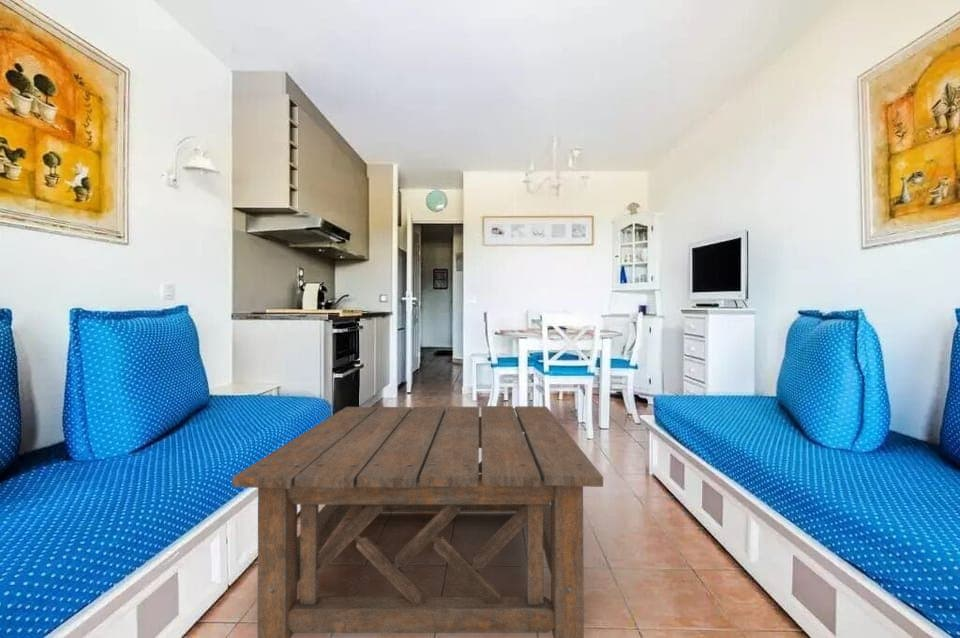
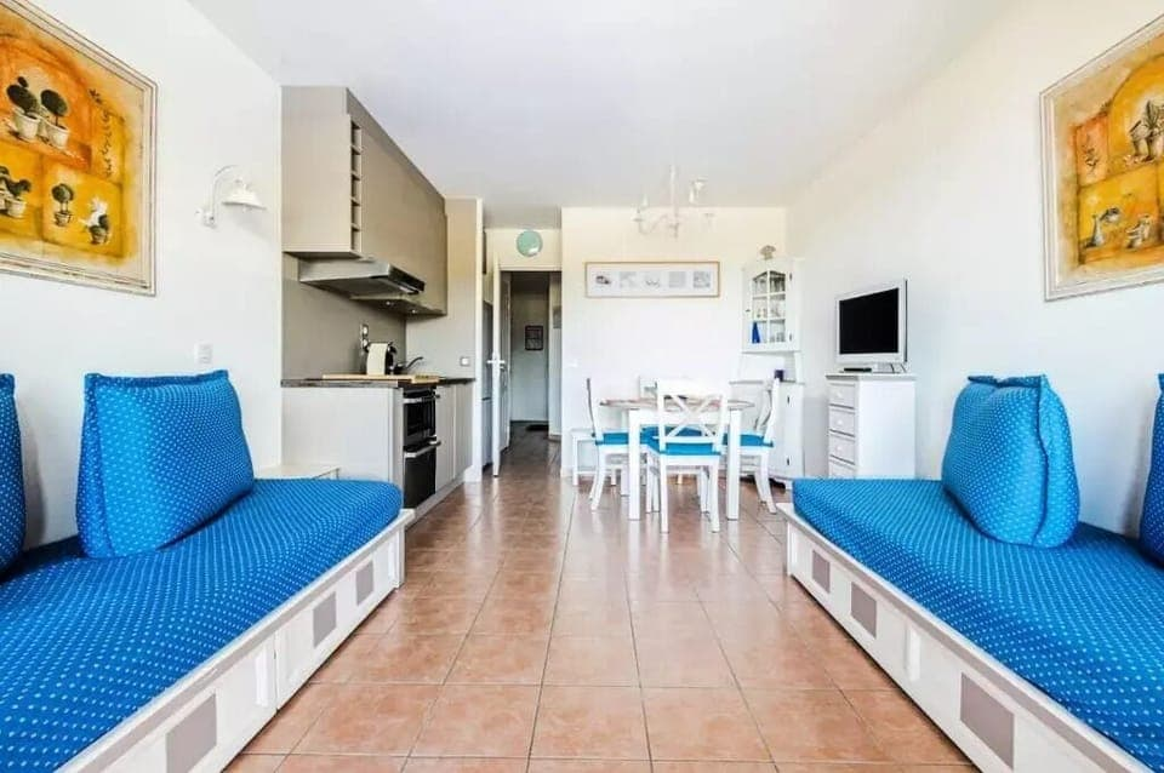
- coffee table (436, 496)
